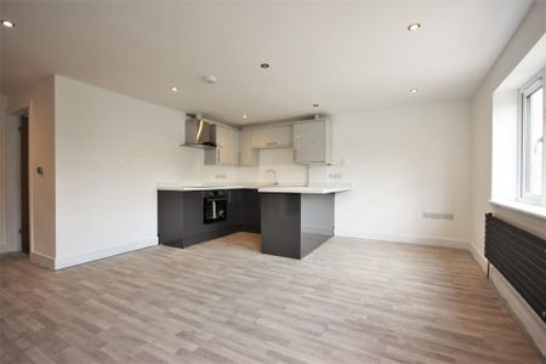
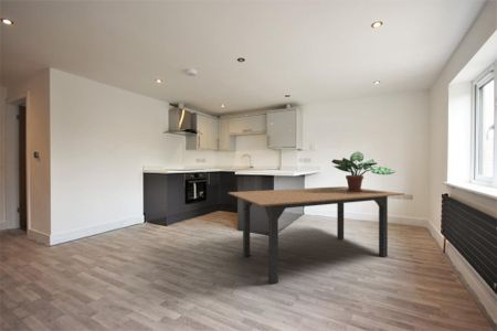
+ potted plant (352, 170)
+ dining table (311, 205)
